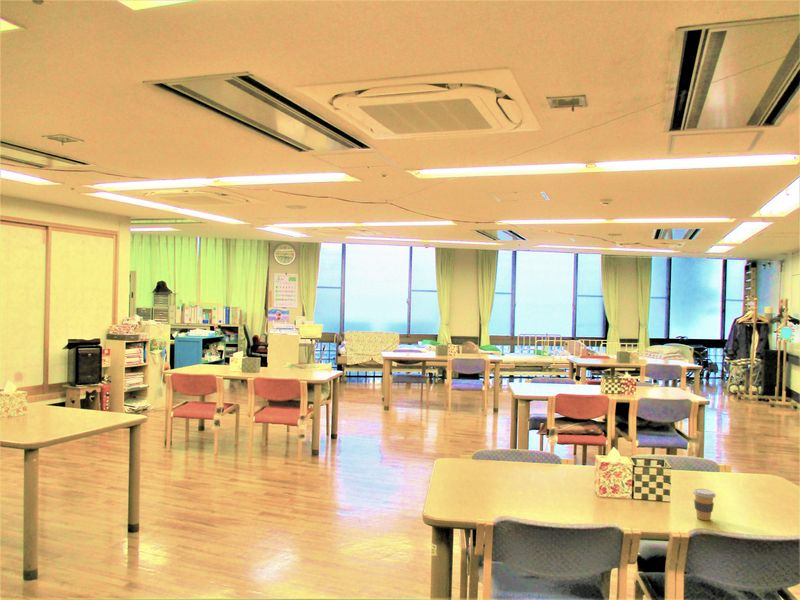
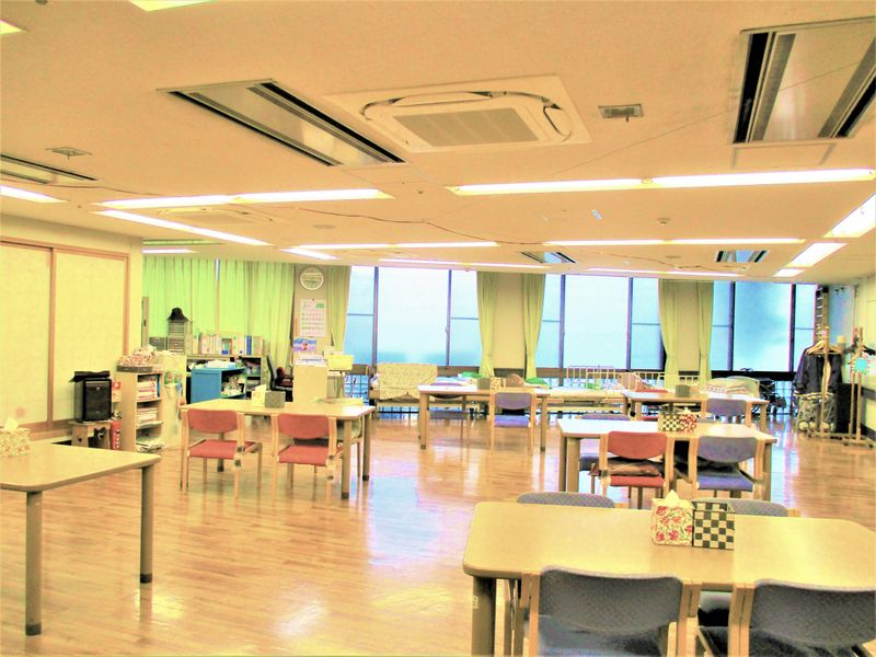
- coffee cup (703, 504)
